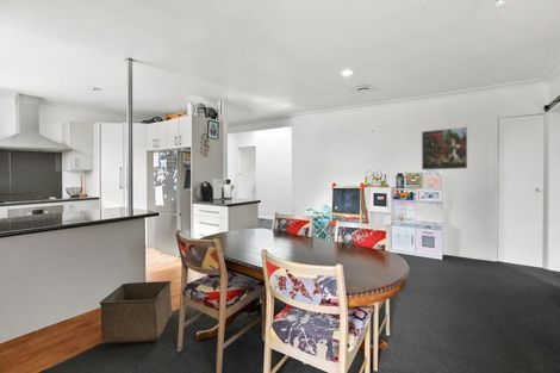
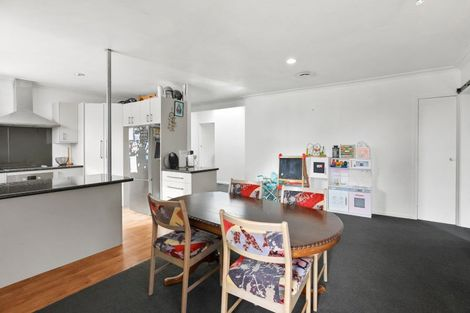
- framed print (443, 149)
- storage bin (139, 309)
